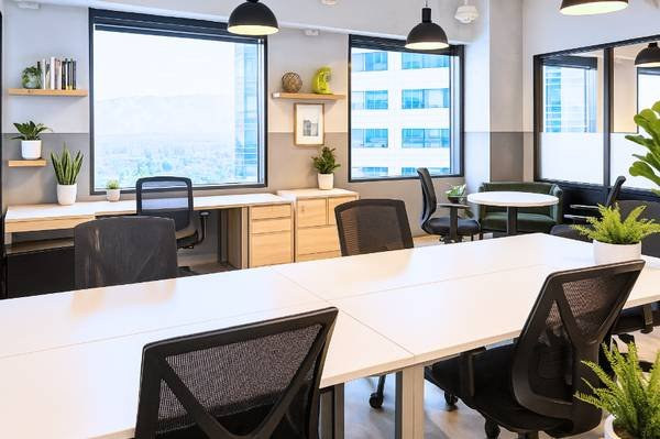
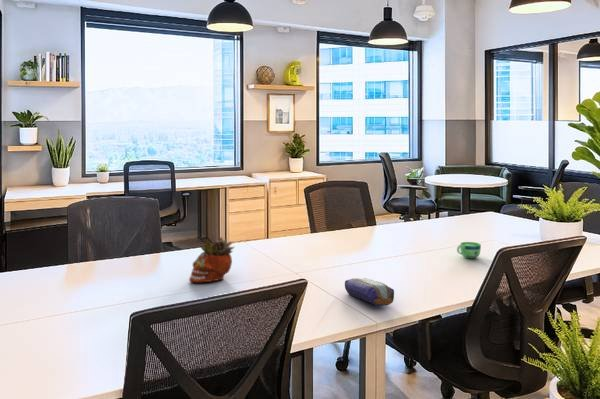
+ cup (468, 250)
+ pencil case (368, 290)
+ succulent planter (211, 258)
